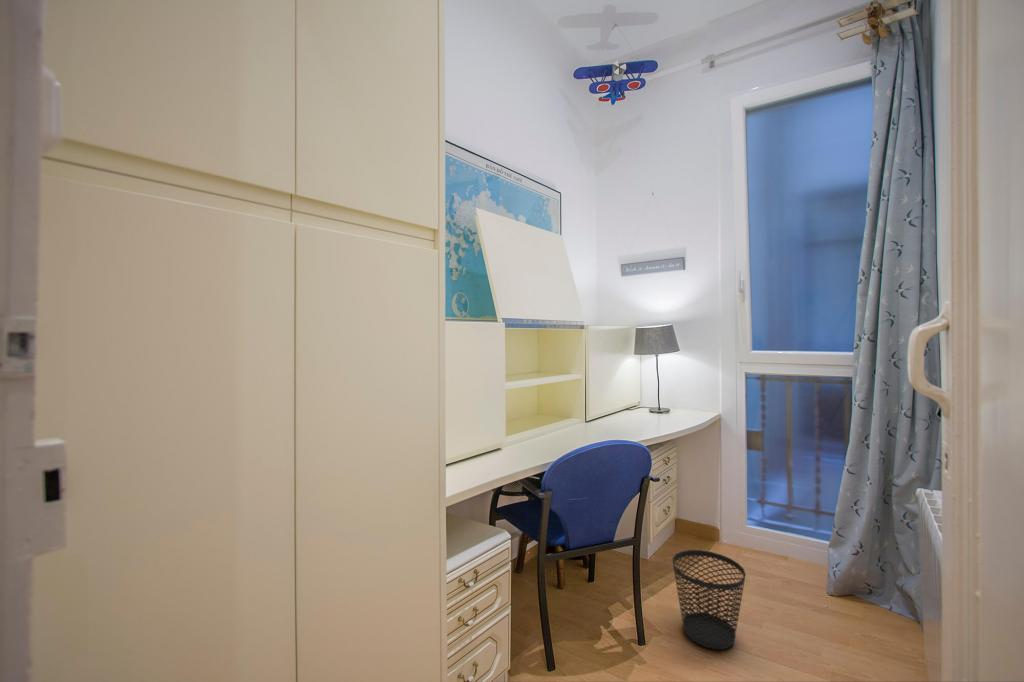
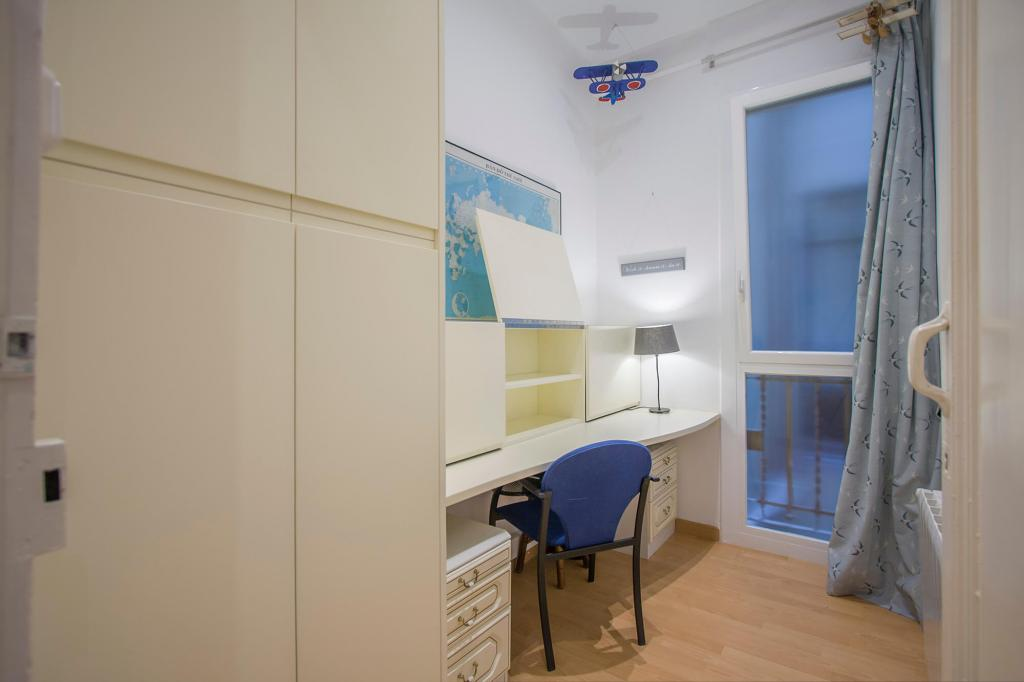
- wastebasket (708, 600)
